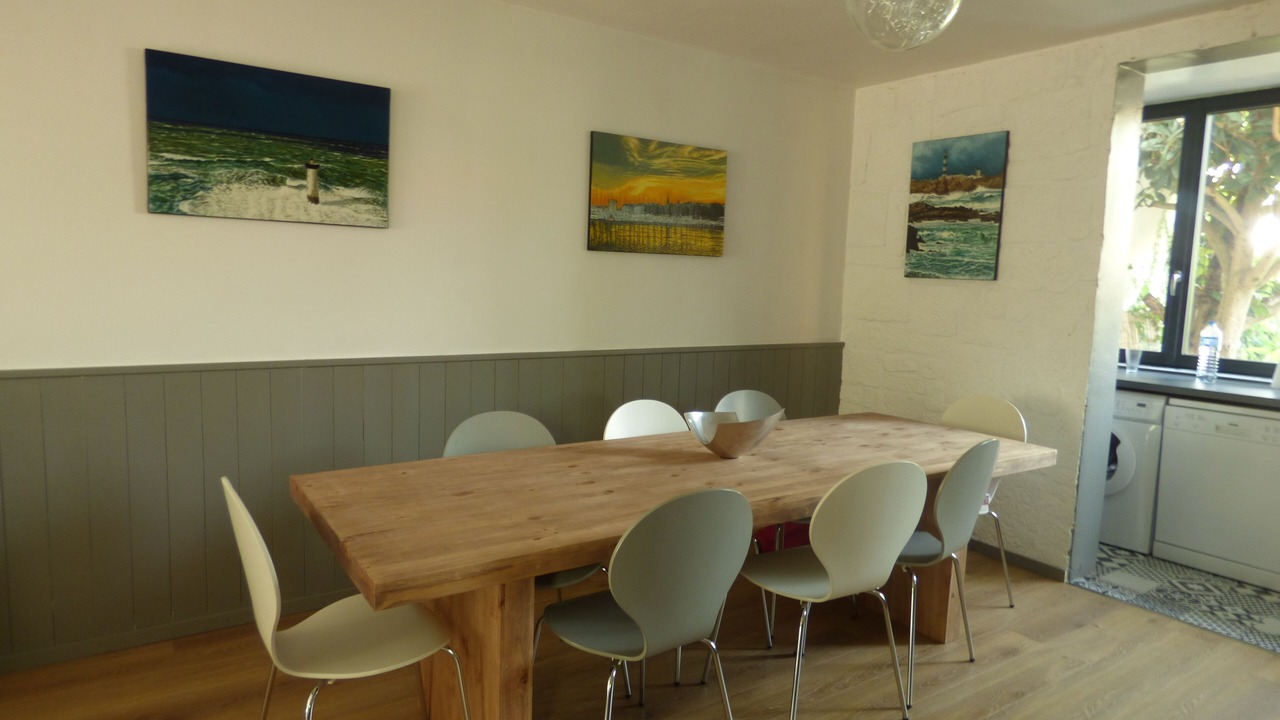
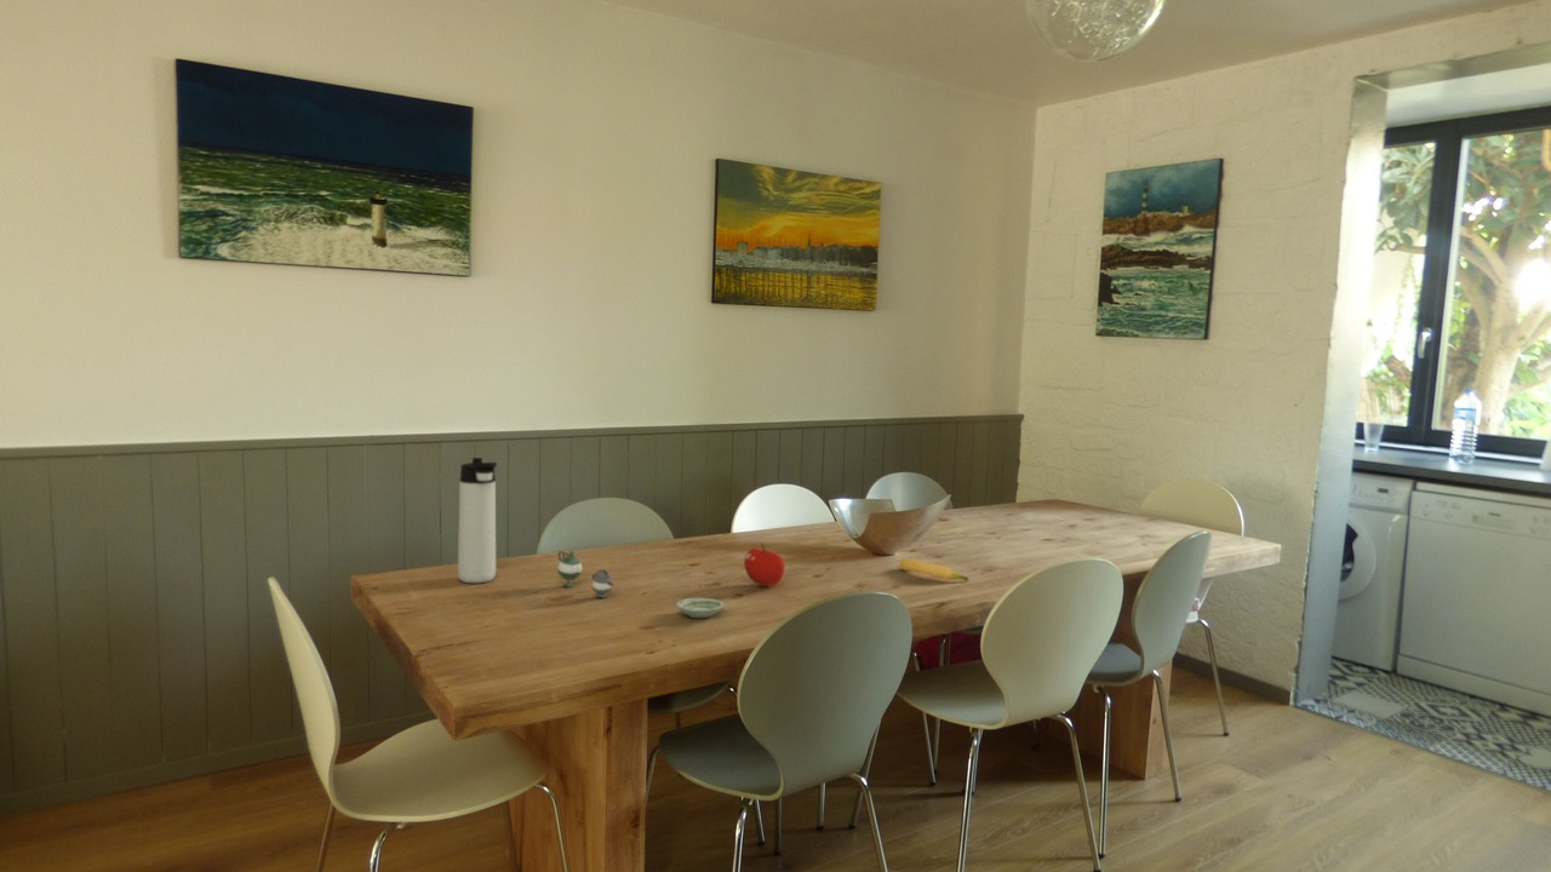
+ saucer (699, 608)
+ banana (928, 567)
+ teapot (580, 573)
+ fruit (765, 564)
+ thermos bottle (479, 520)
